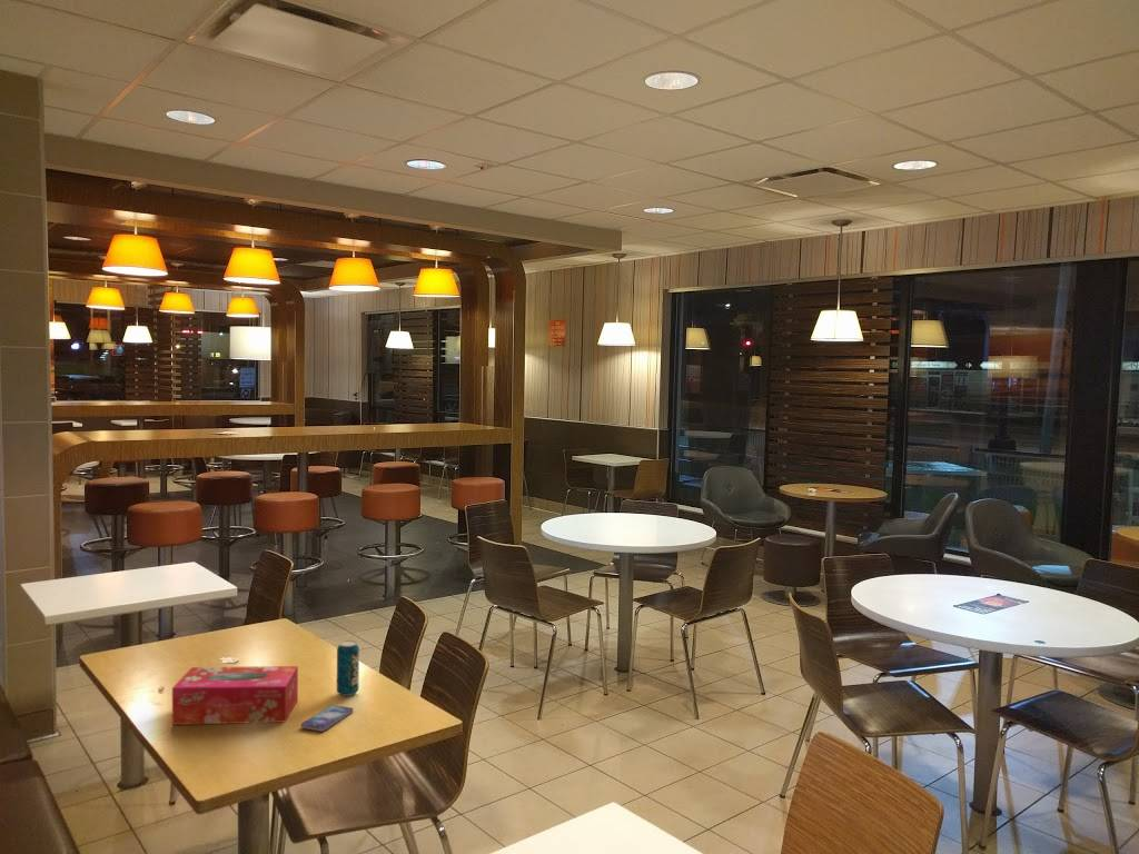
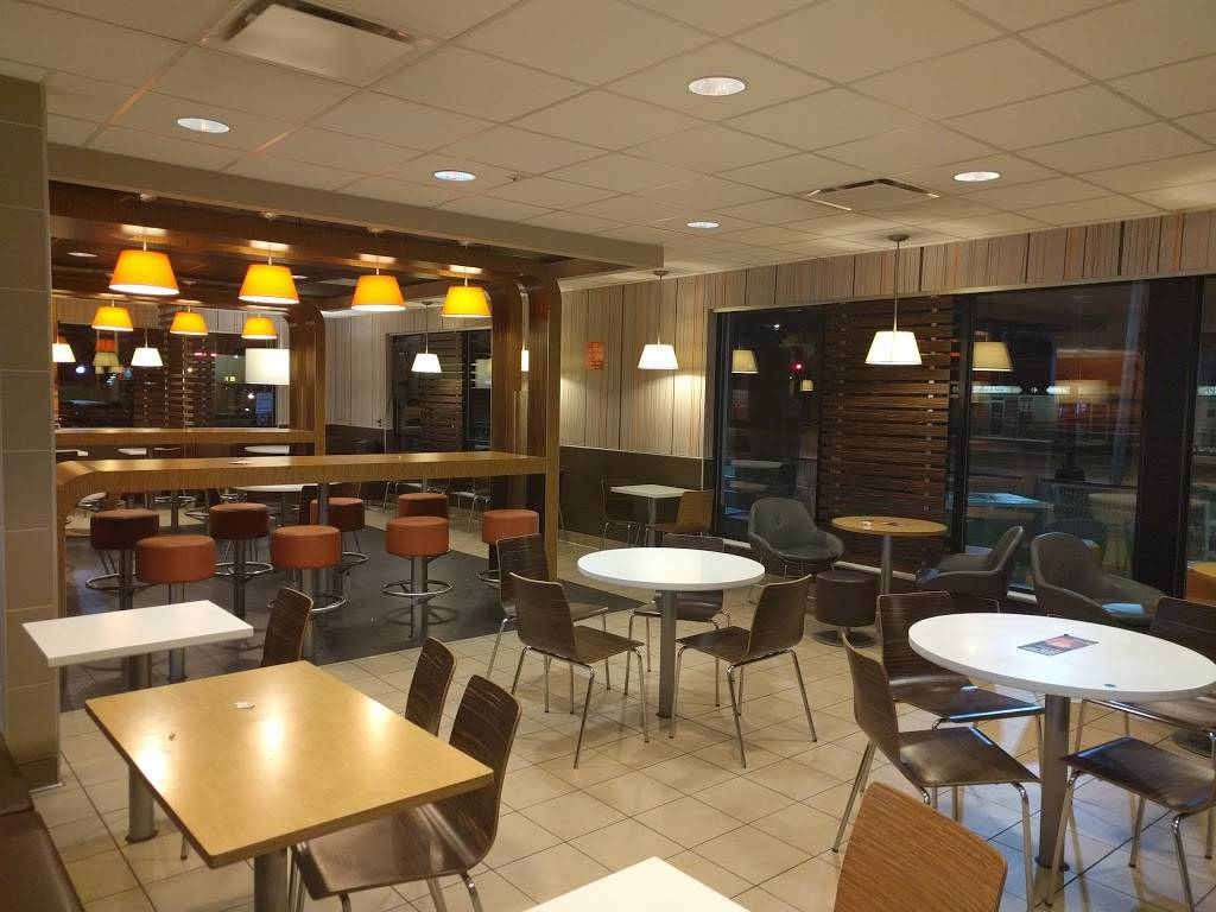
- tissue box (237, 694)
- smartphone (327, 717)
- beverage can (347, 667)
